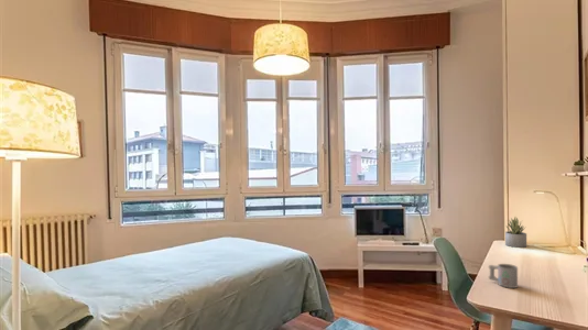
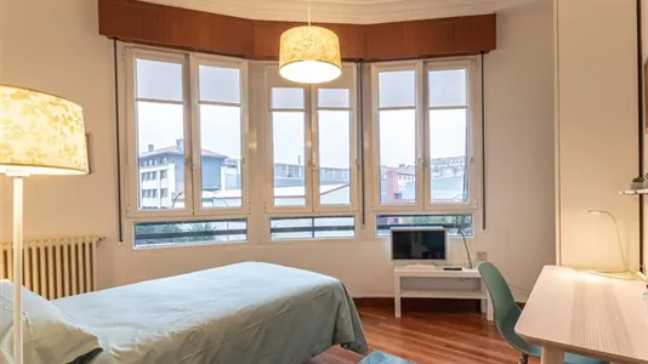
- mug (502, 274)
- succulent plant (515, 231)
